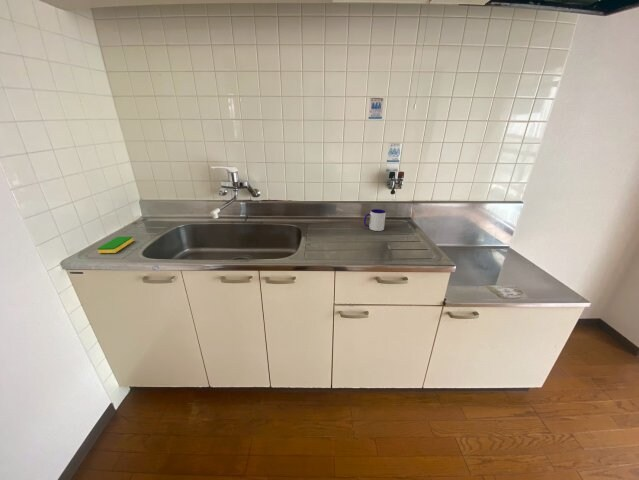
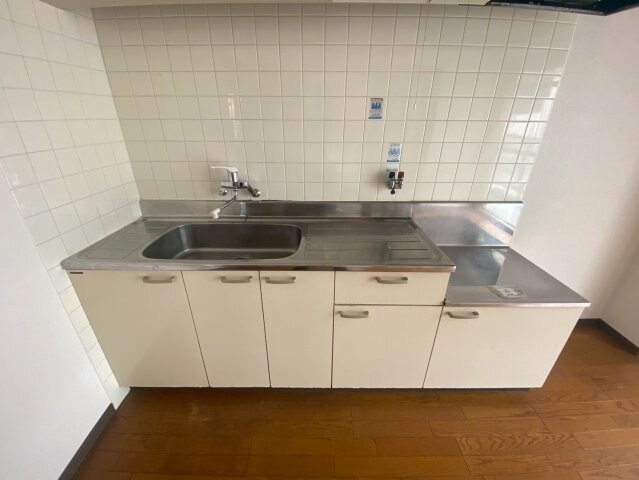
- mug (374, 220)
- dish sponge (116, 244)
